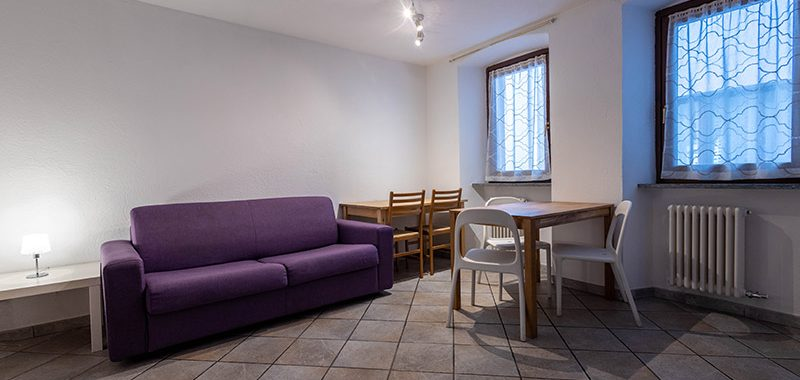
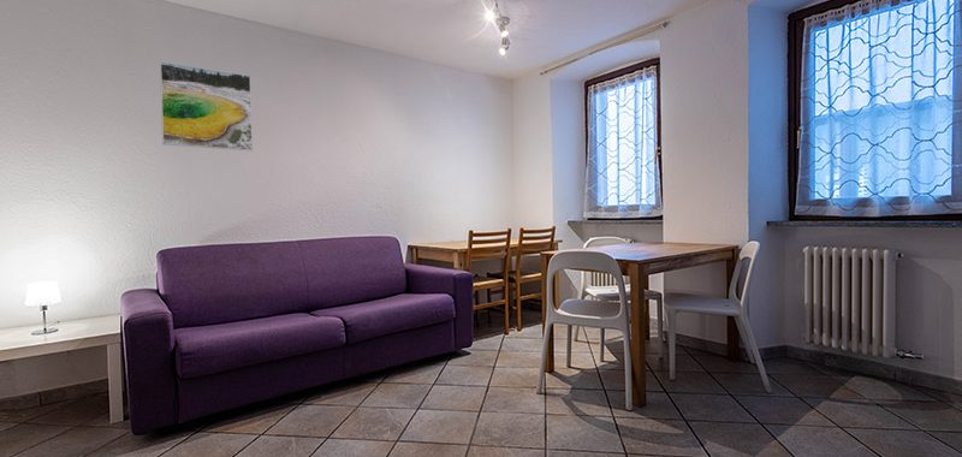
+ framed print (208, 108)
